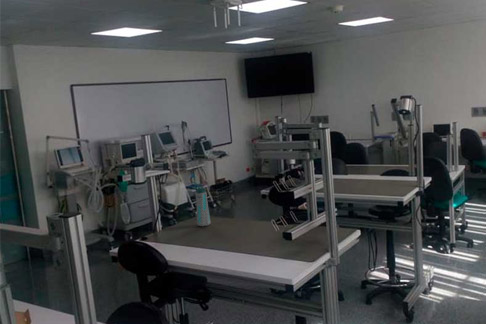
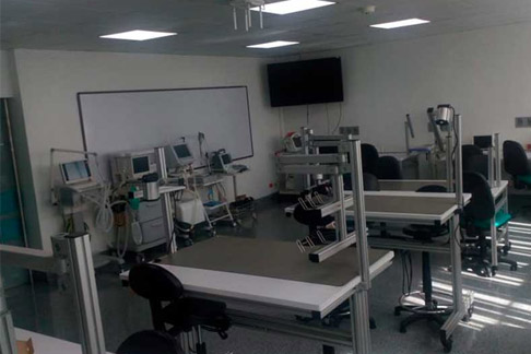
- water bottle (201, 205)
